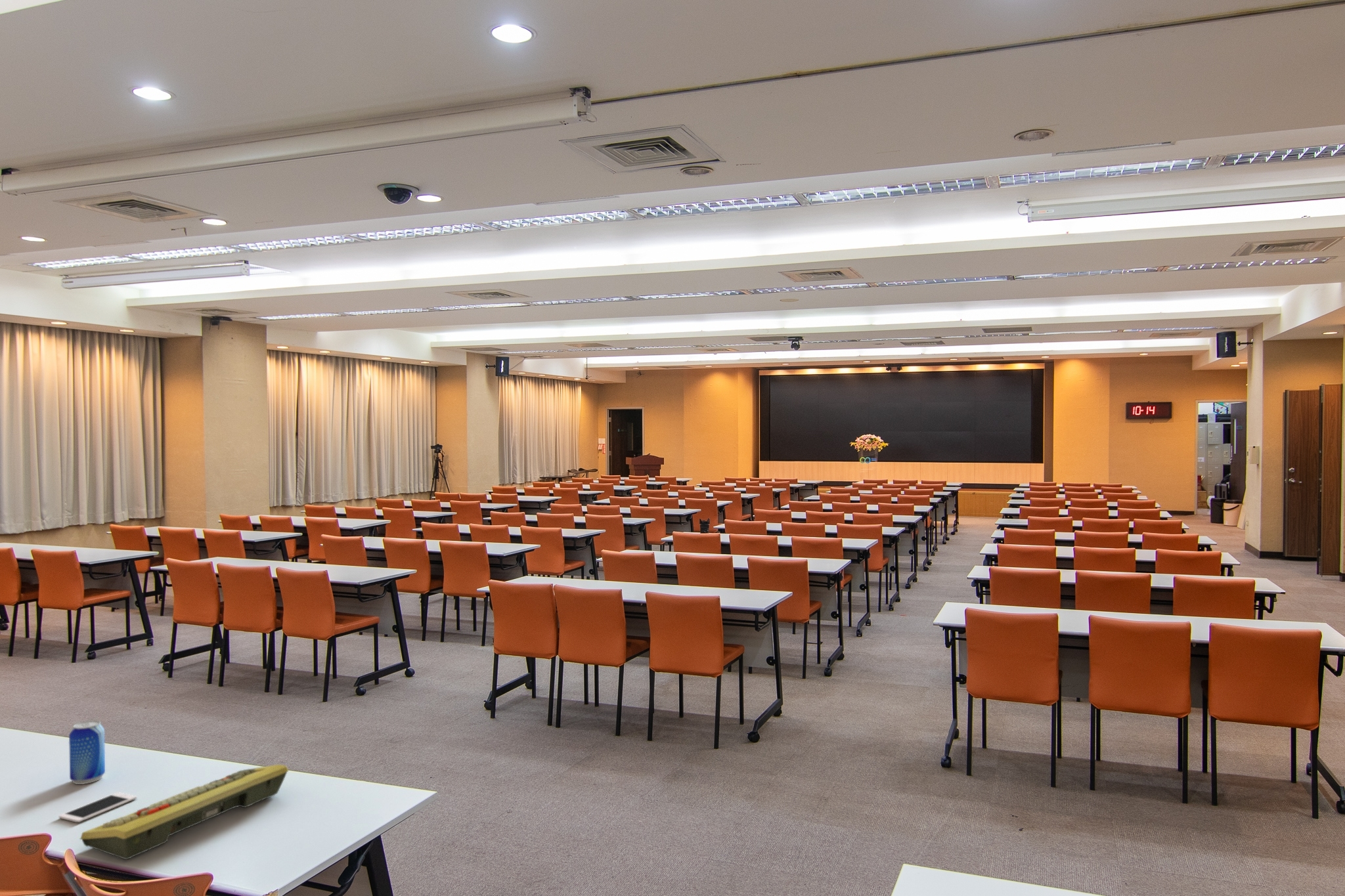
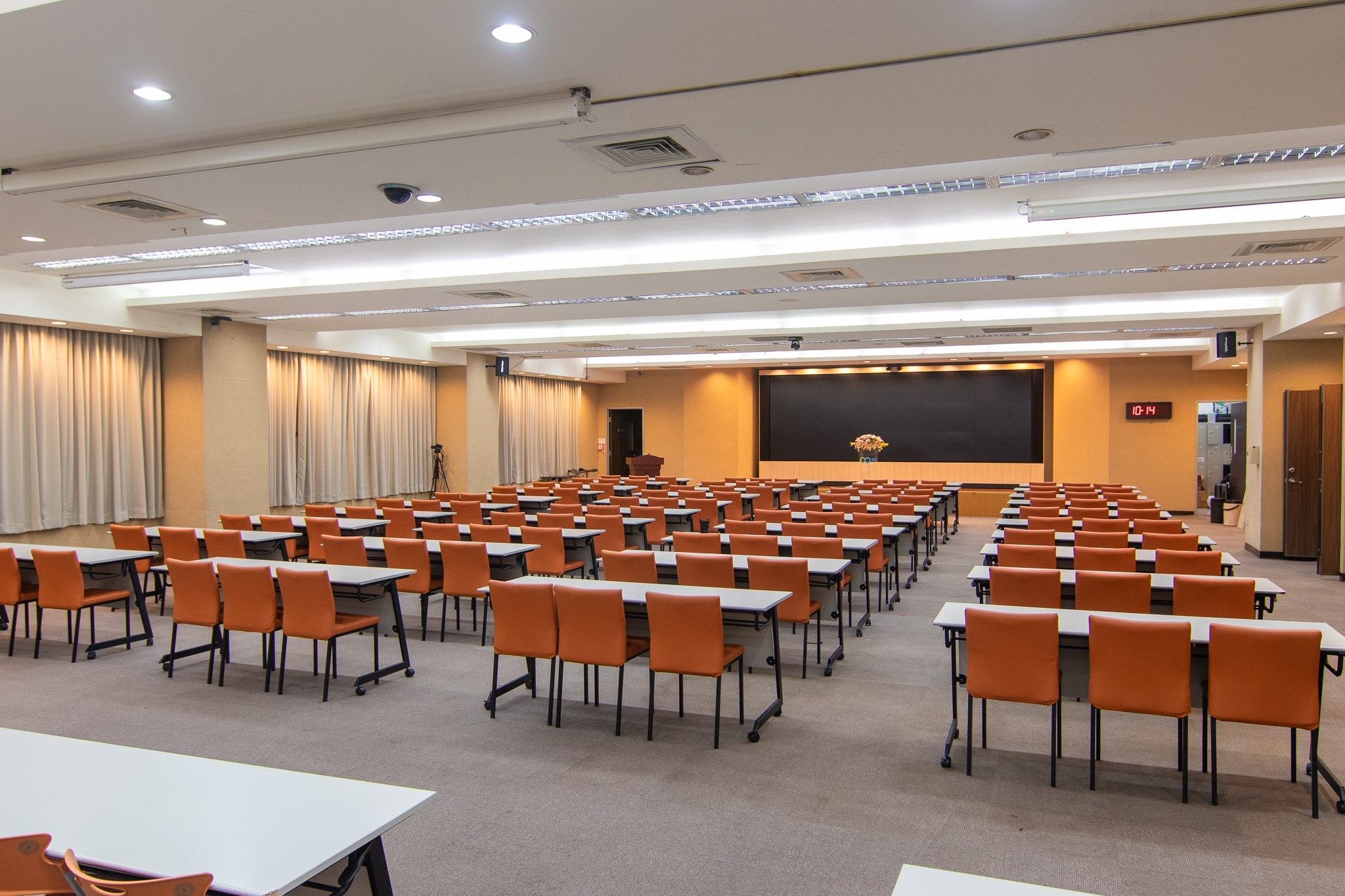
- beer can (87, 752)
- keyboard (189, 805)
- cell phone (99, 807)
